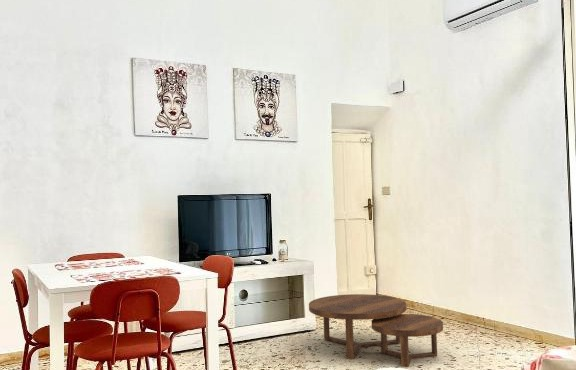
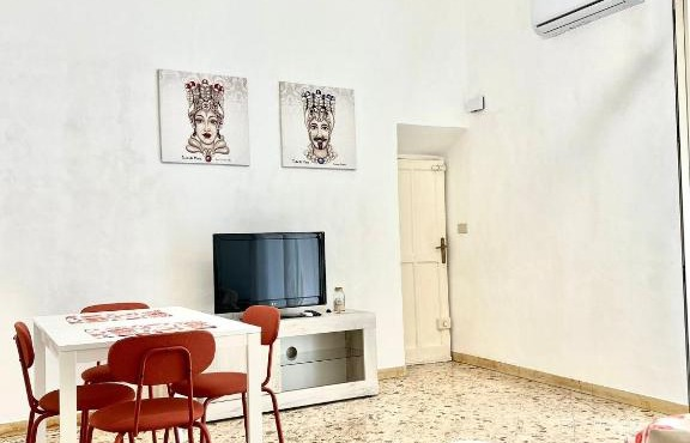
- coffee table (374, 328)
